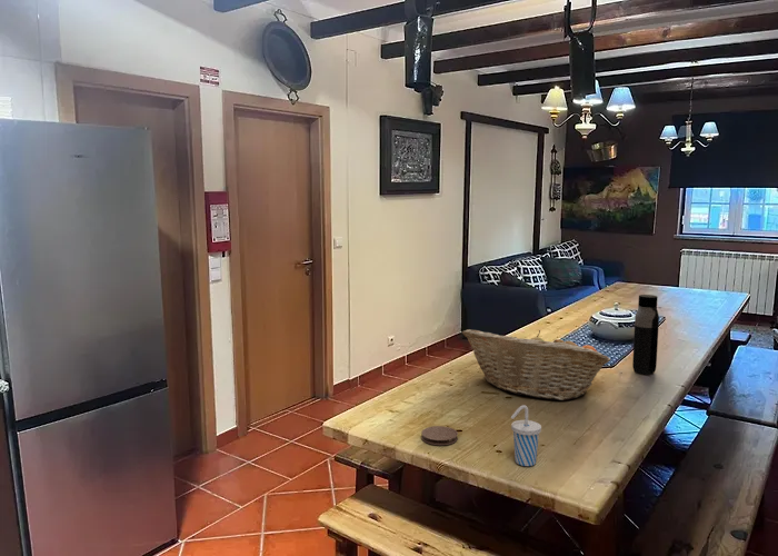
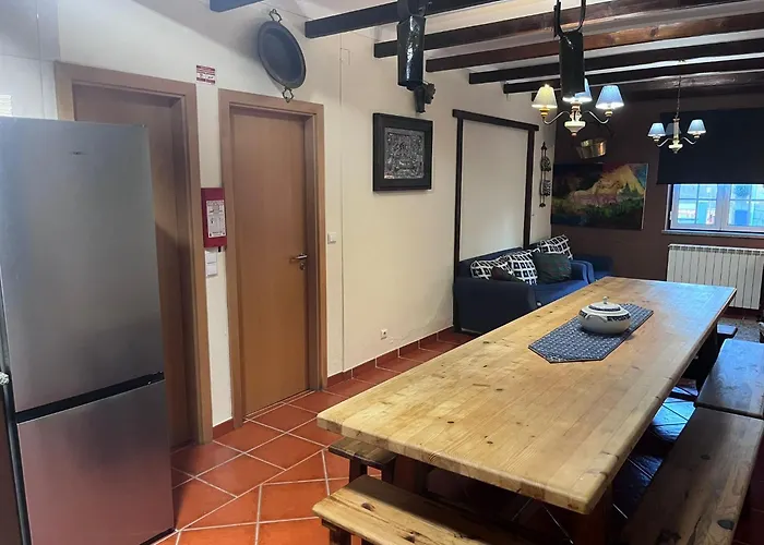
- cup (525, 434)
- water bottle (646, 334)
- fruit basket (532, 356)
- coaster (439, 435)
